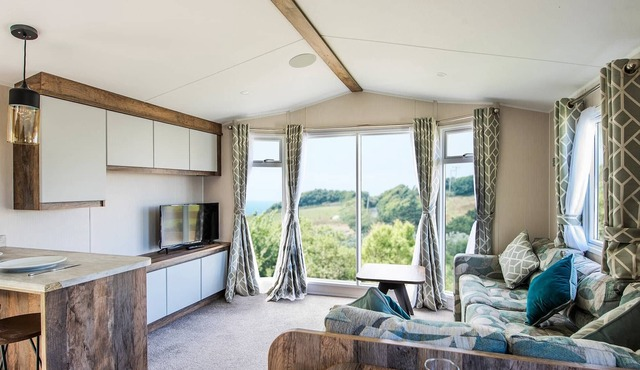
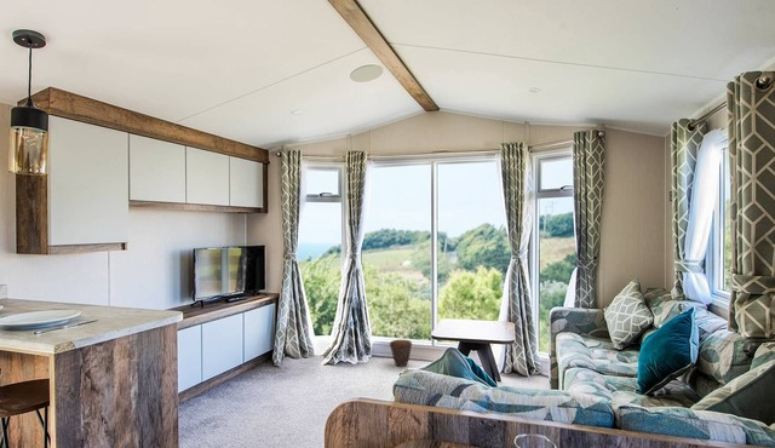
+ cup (401, 354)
